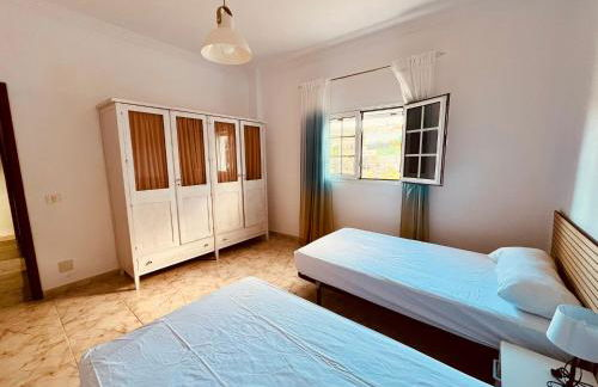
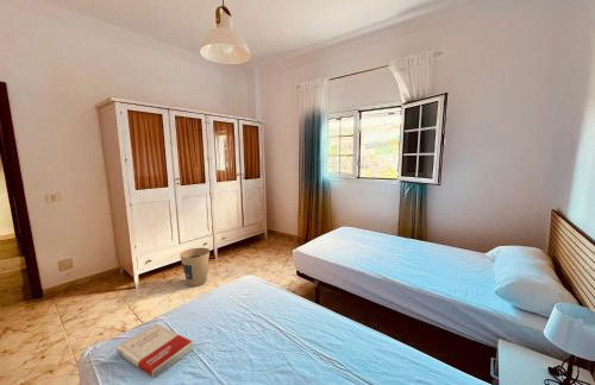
+ book (155, 347)
+ trash can (195, 267)
